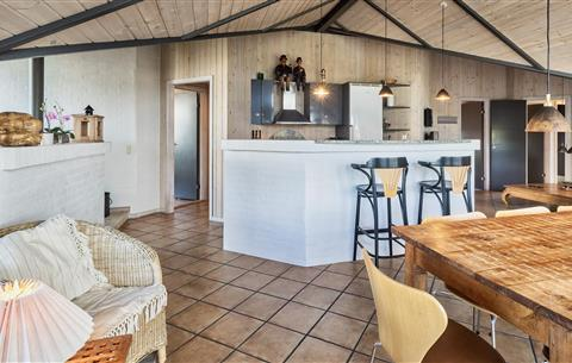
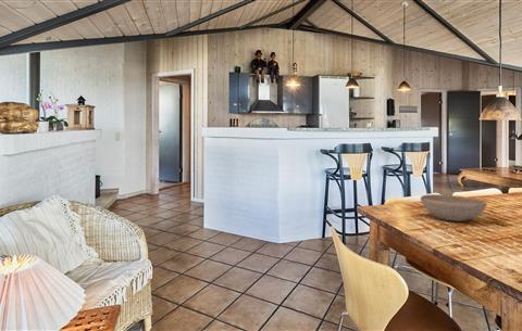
+ bowl (451, 207)
